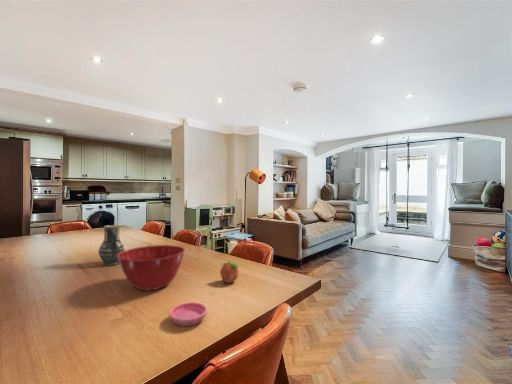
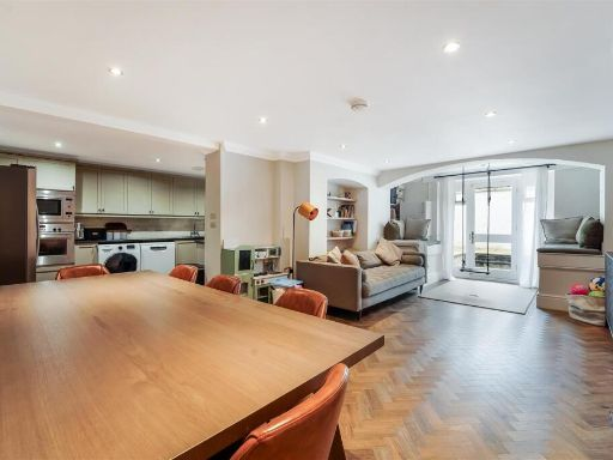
- mixing bowl (152, 267)
- vase (111, 244)
- fruit (229, 271)
- saucer (188, 314)
